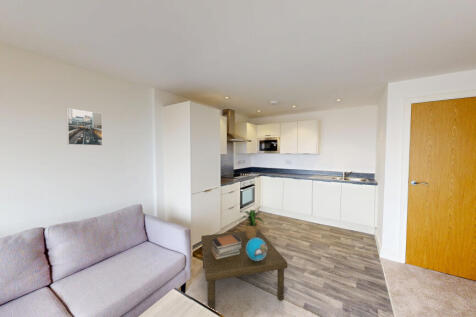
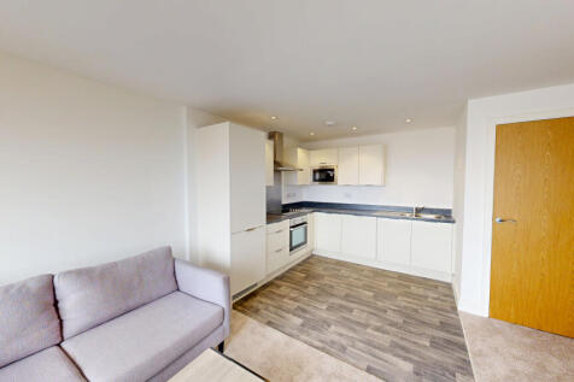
- coffee table (238, 264)
- book stack (226, 246)
- potted plant (251, 224)
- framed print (85, 128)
- decorative sphere (256, 248)
